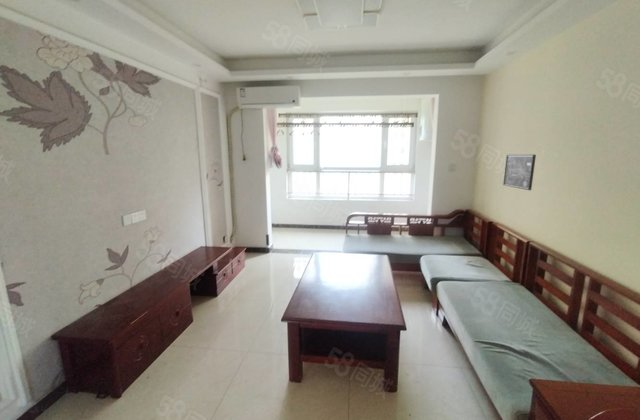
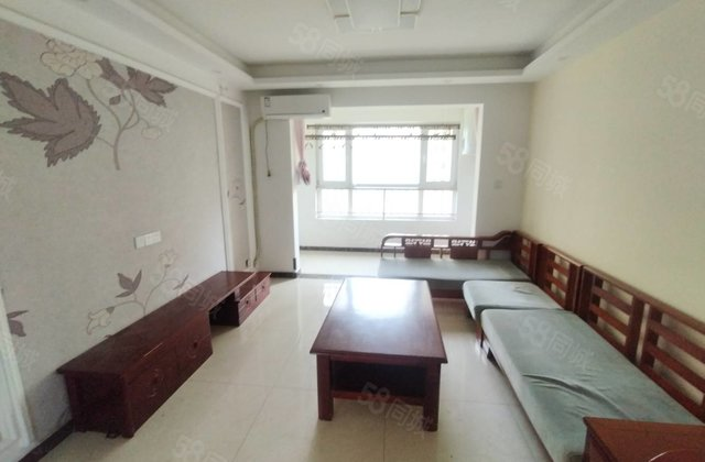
- wall art (518, 171)
